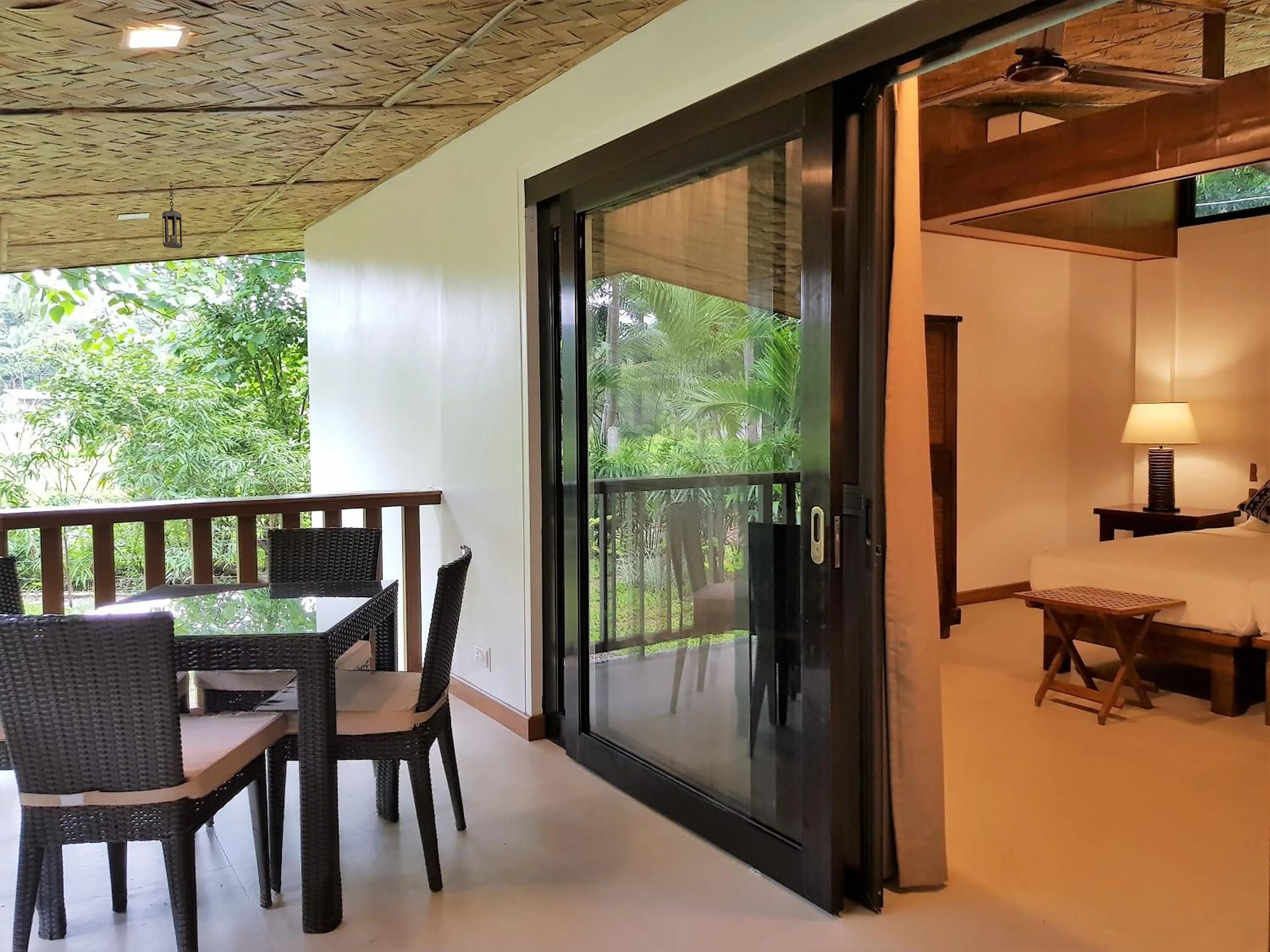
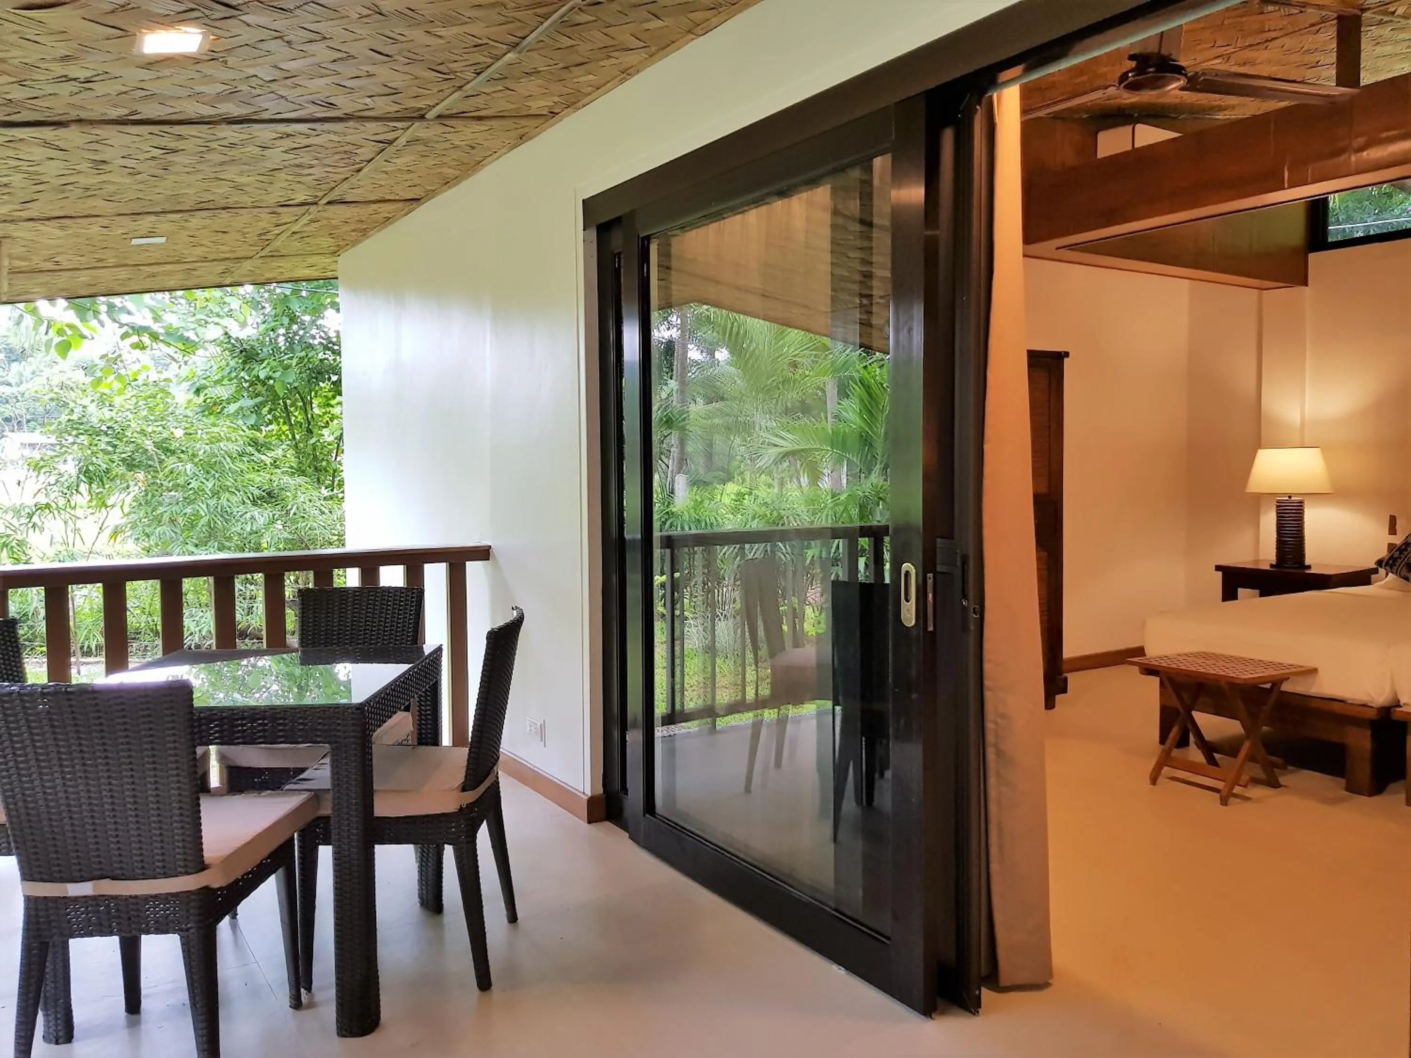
- hanging lantern (172, 214)
